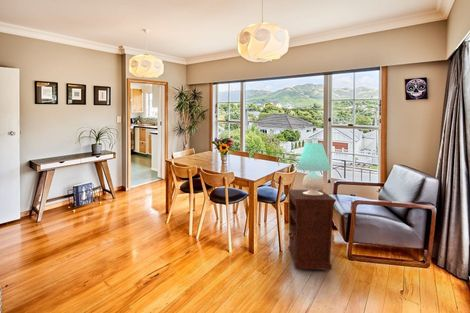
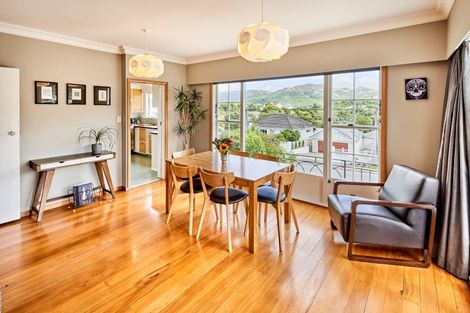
- nightstand (308, 226)
- table lamp (313, 168)
